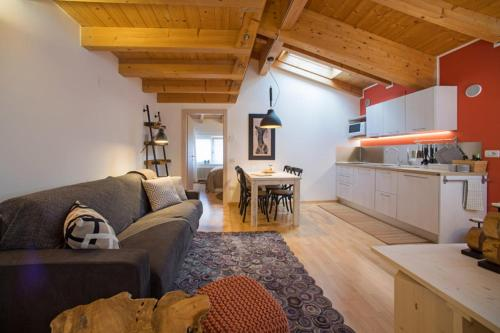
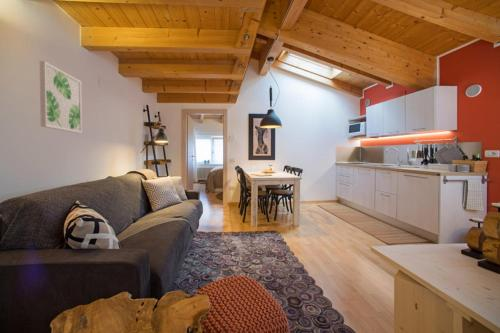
+ wall art (63, 101)
